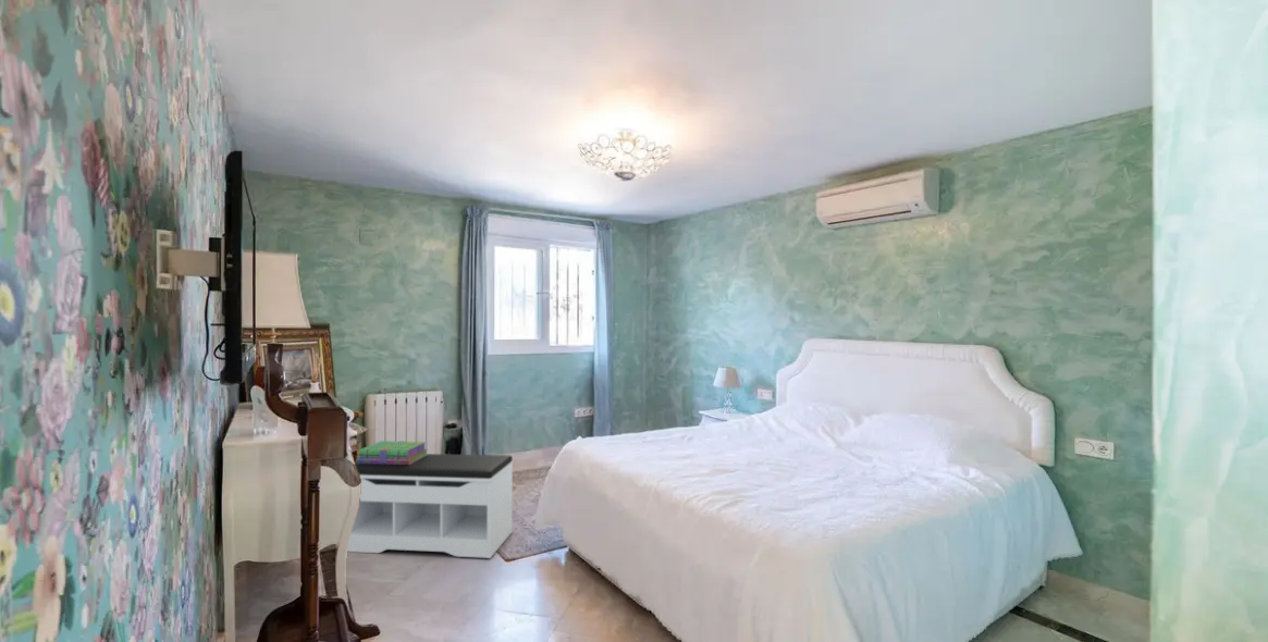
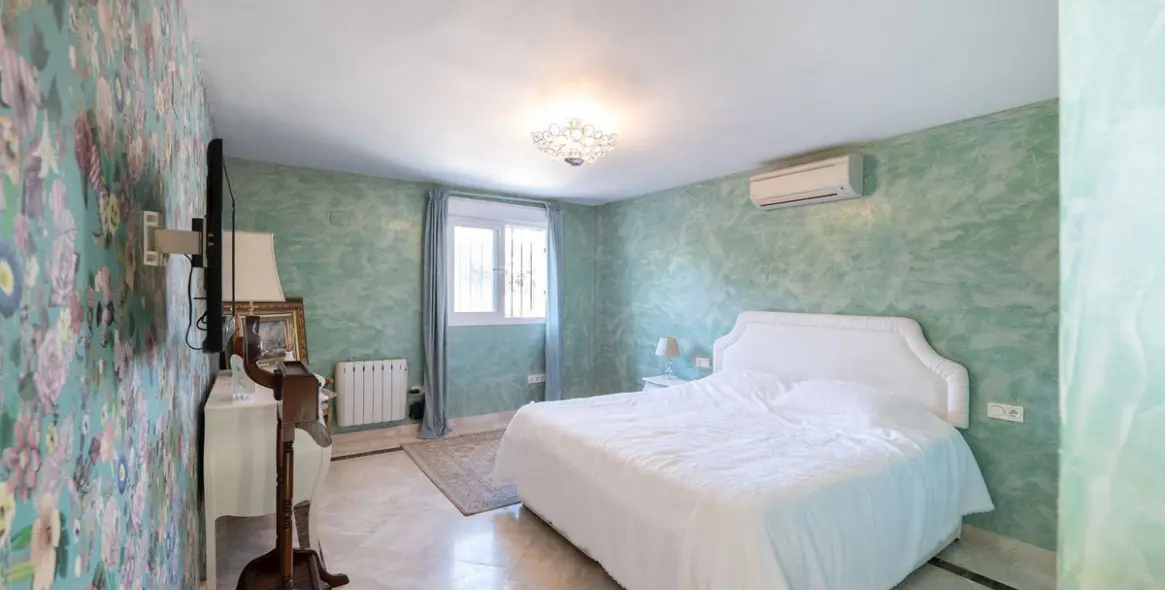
- stack of books (393, 452)
- bench (431, 501)
